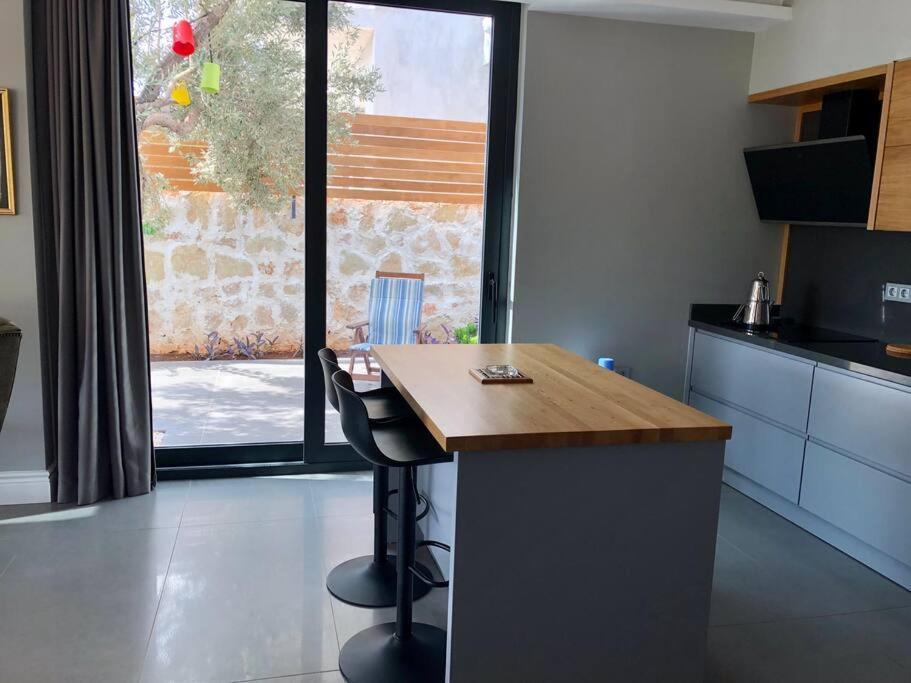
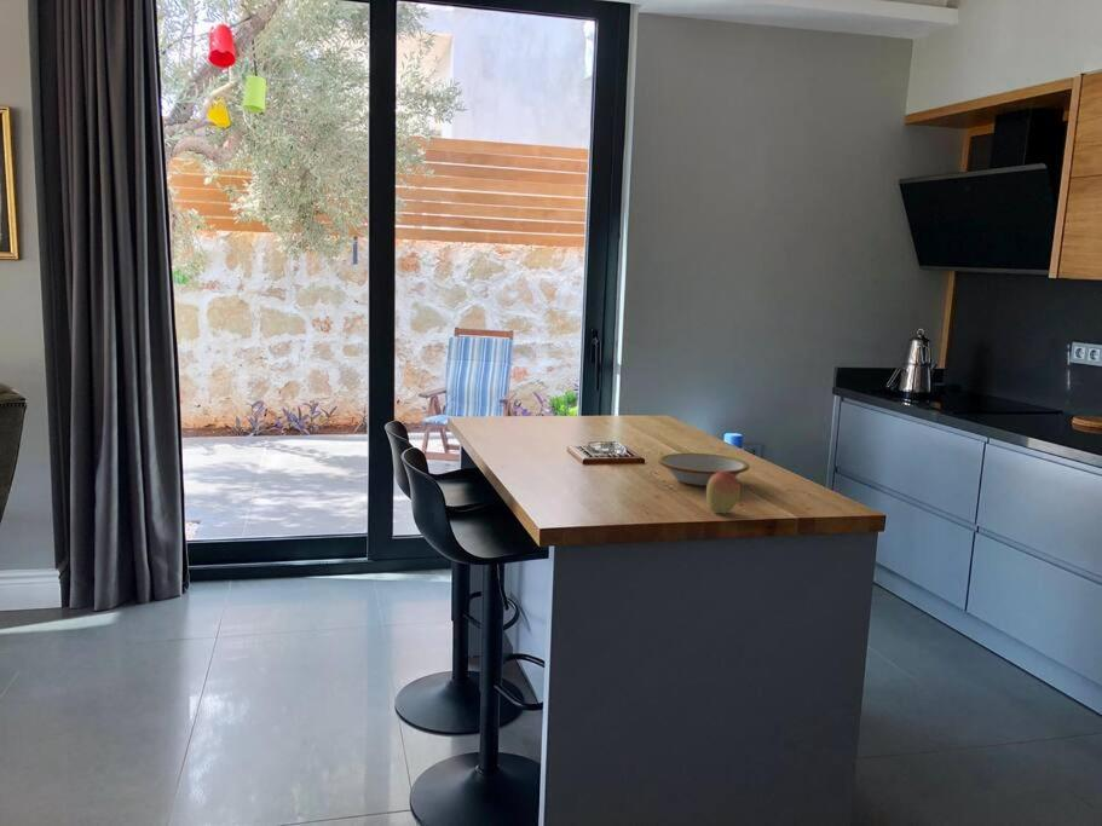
+ bowl (703, 470)
+ fruit (722, 491)
